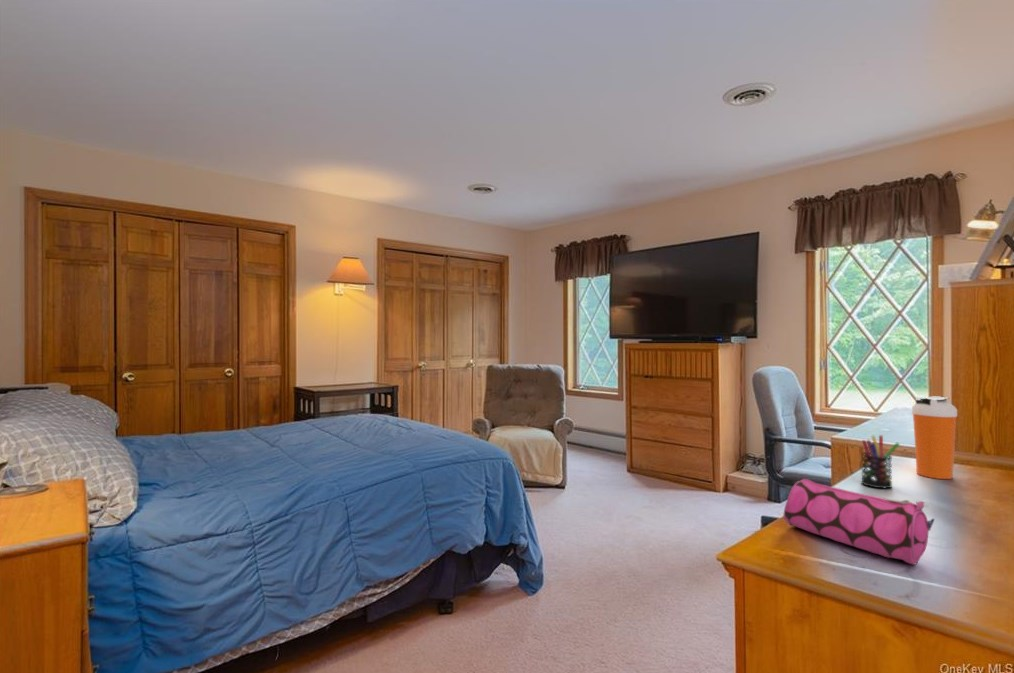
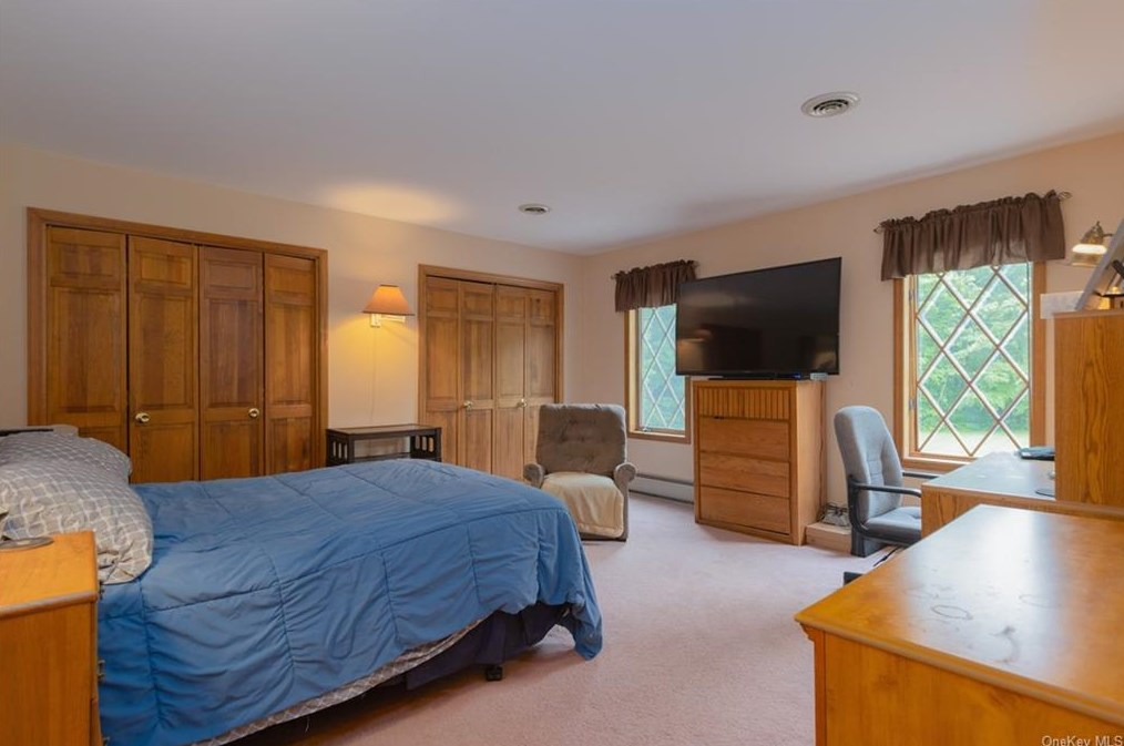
- pencil case (851, 515)
- shaker bottle (934, 436)
- pen holder (880, 459)
